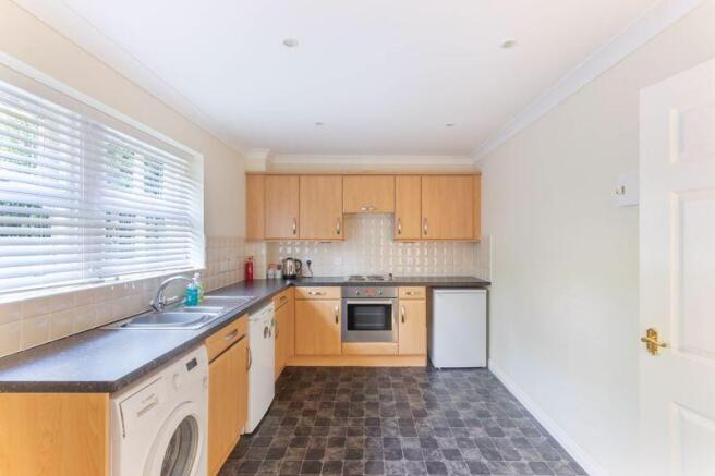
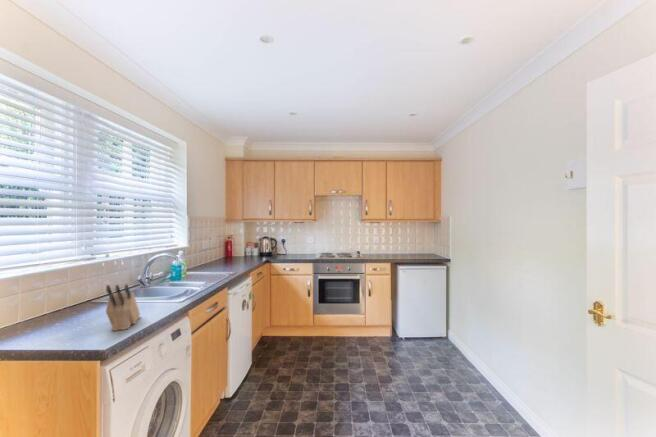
+ knife block (123, 302)
